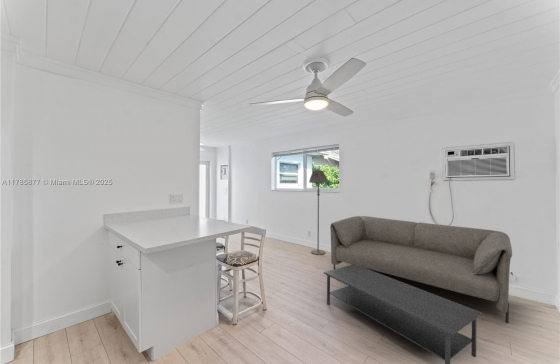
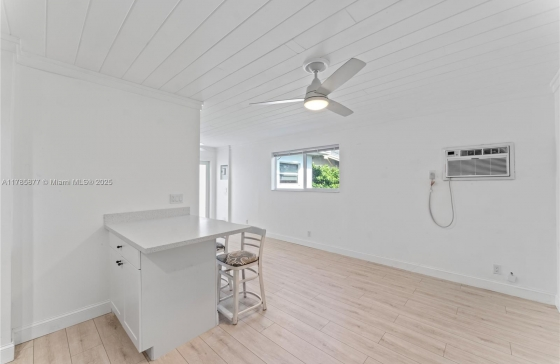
- coffee table (388, 307)
- floor lamp (318, 211)
- sofa (409, 253)
